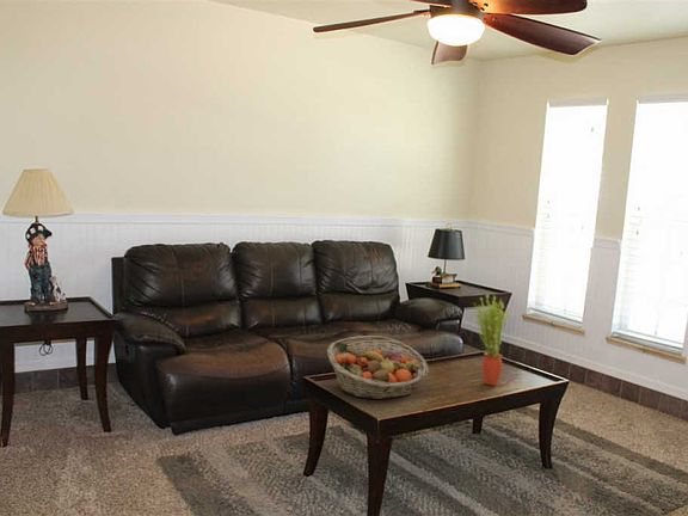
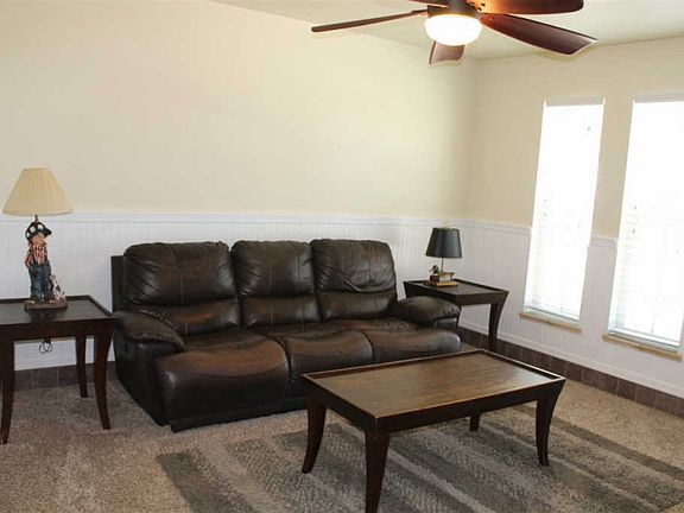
- potted plant (487, 339)
- fruit basket (376, 367)
